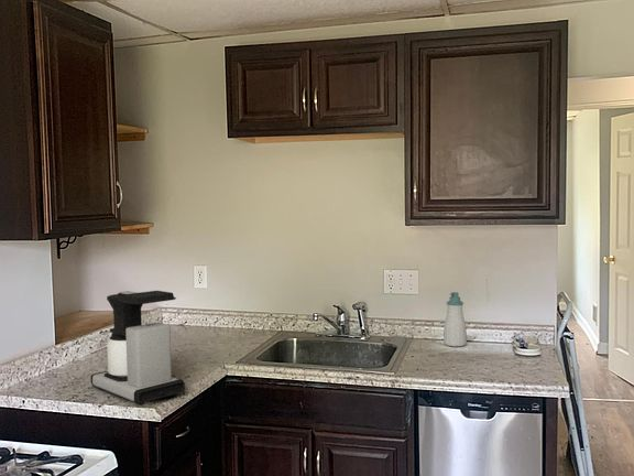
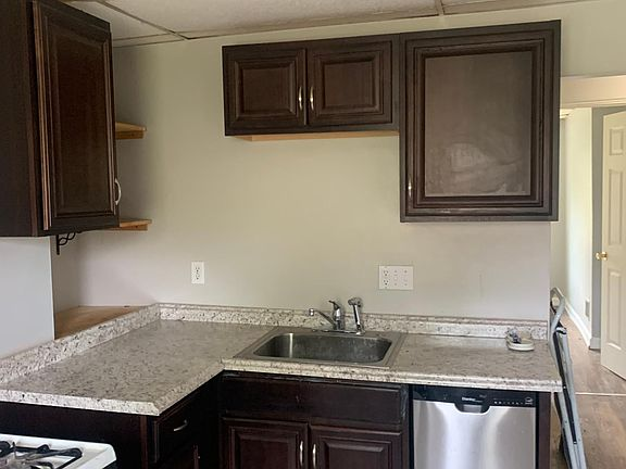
- soap bottle (455, 318)
- coffee maker (135, 342)
